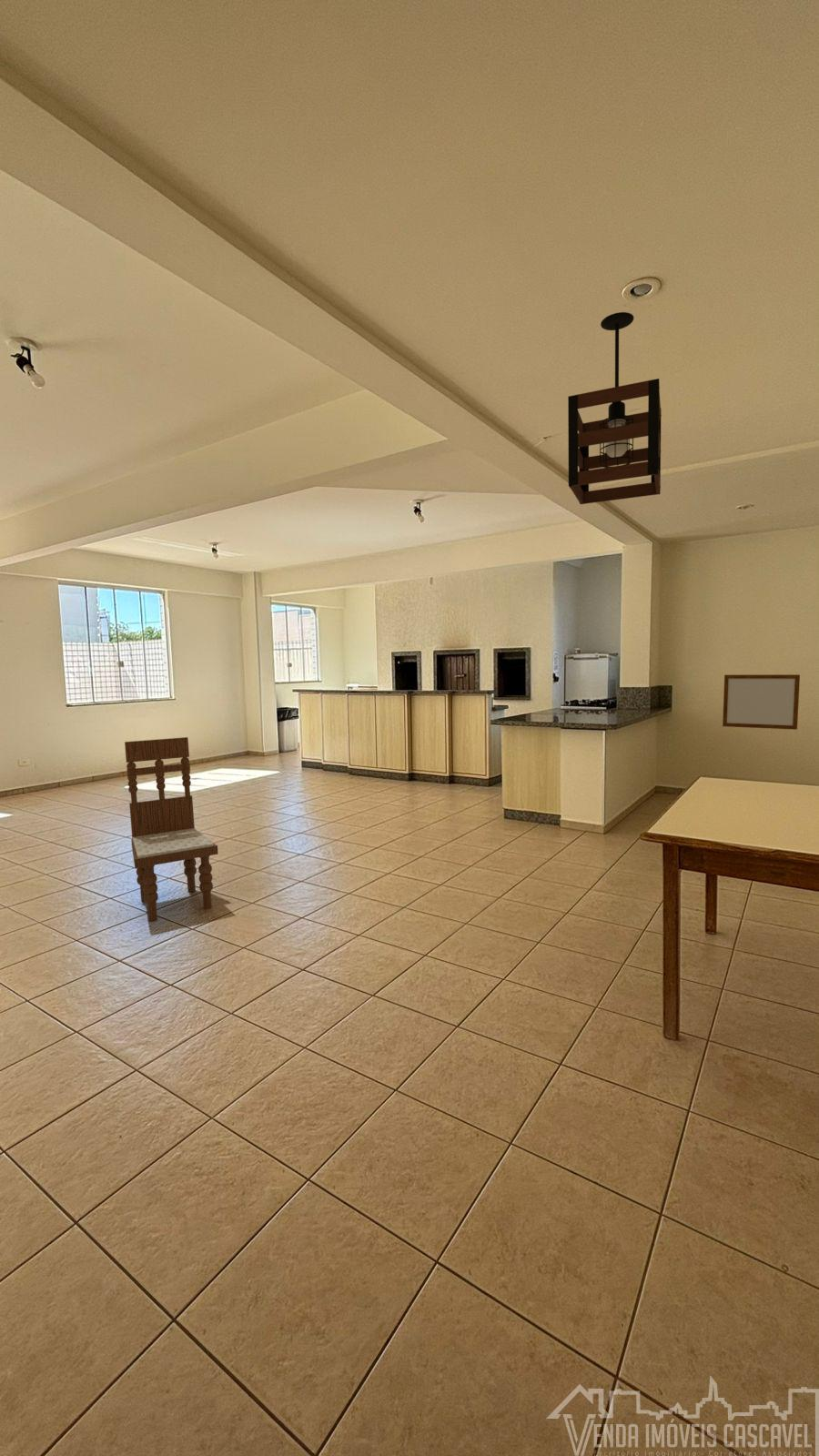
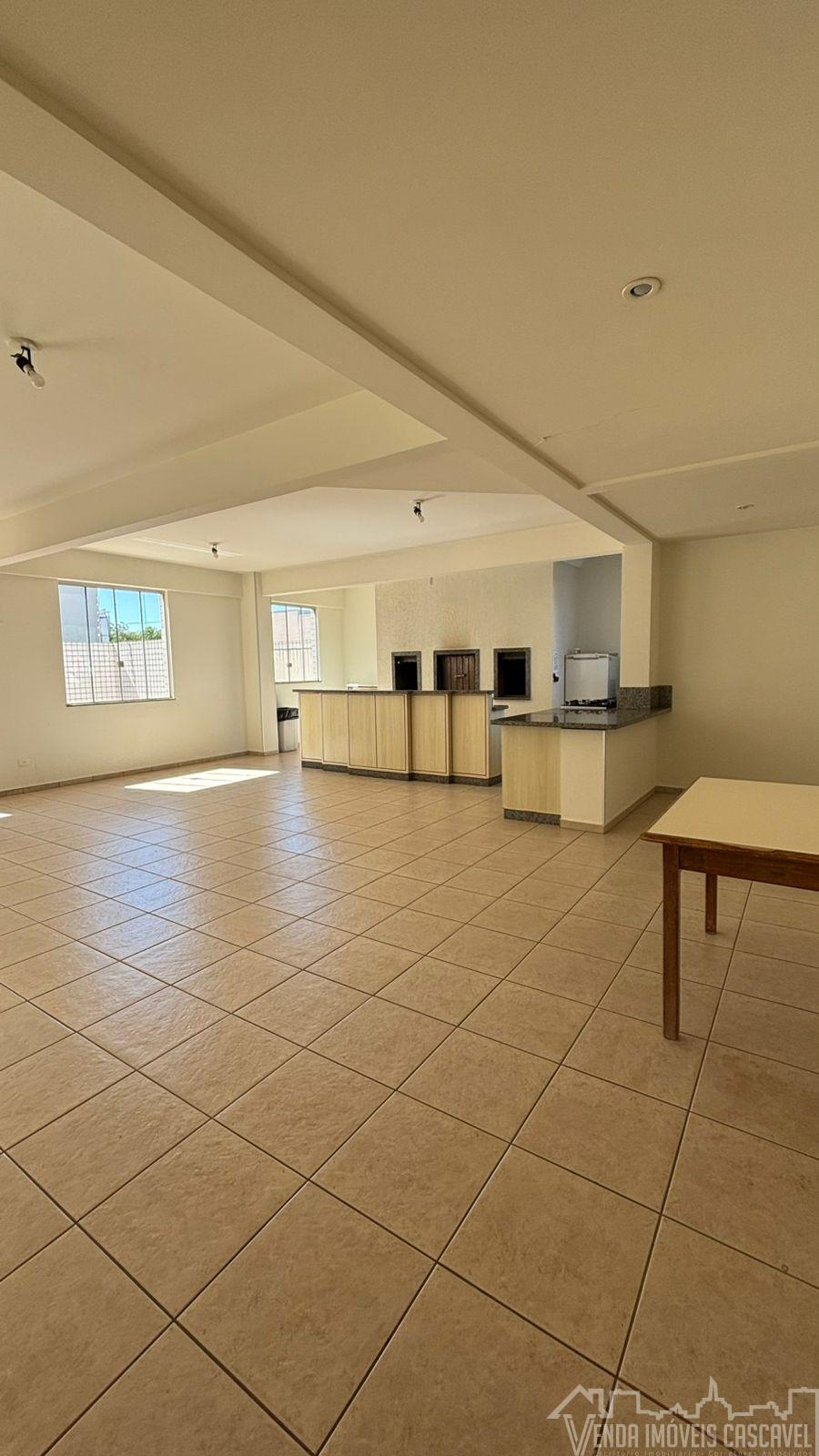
- dining chair (167, 824)
- writing board (760, 701)
- pendant light (616, 406)
